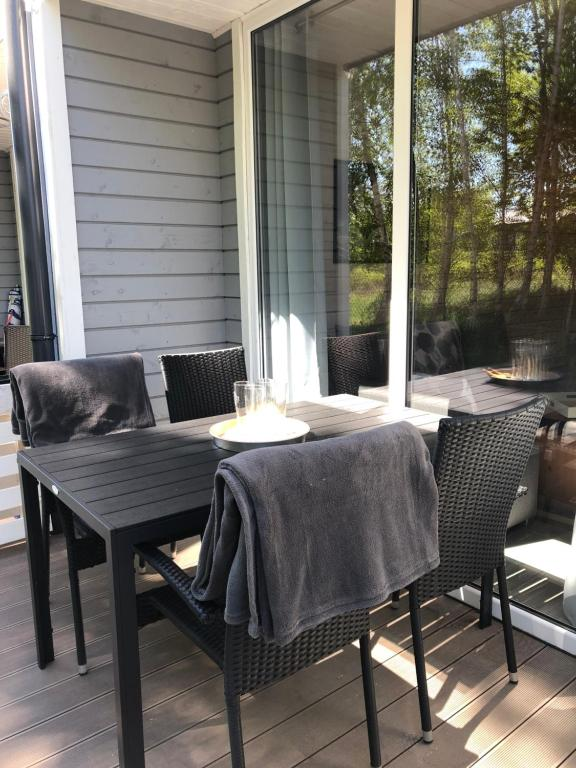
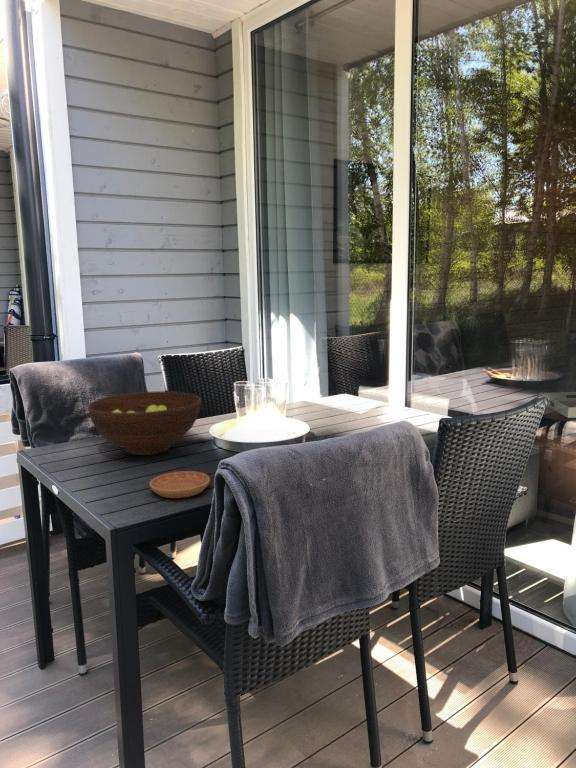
+ fruit bowl (146, 426)
+ saucer (180, 485)
